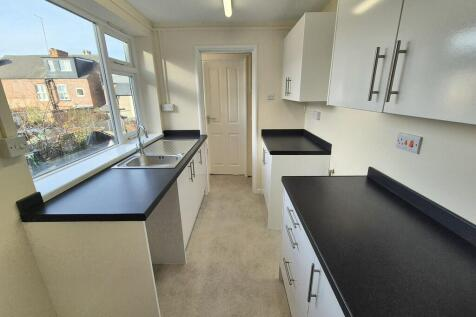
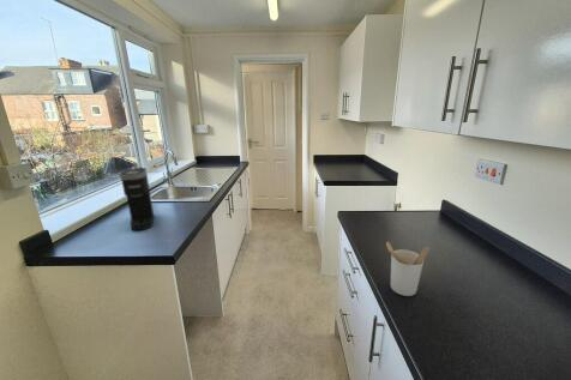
+ utensil holder (402, 267)
+ coffee maker (138, 195)
